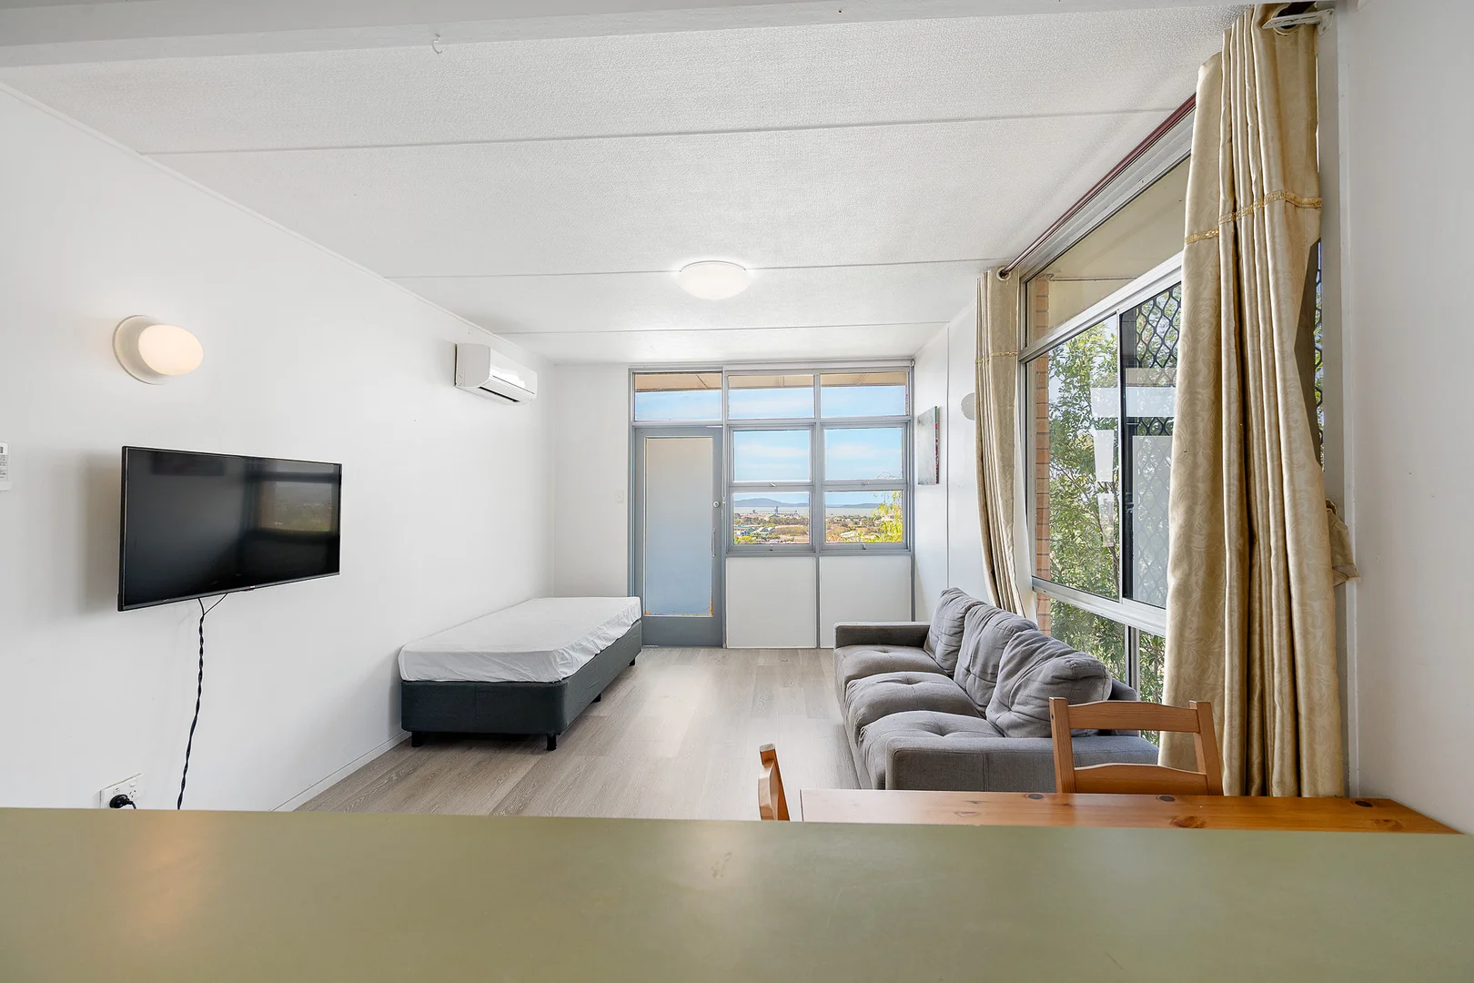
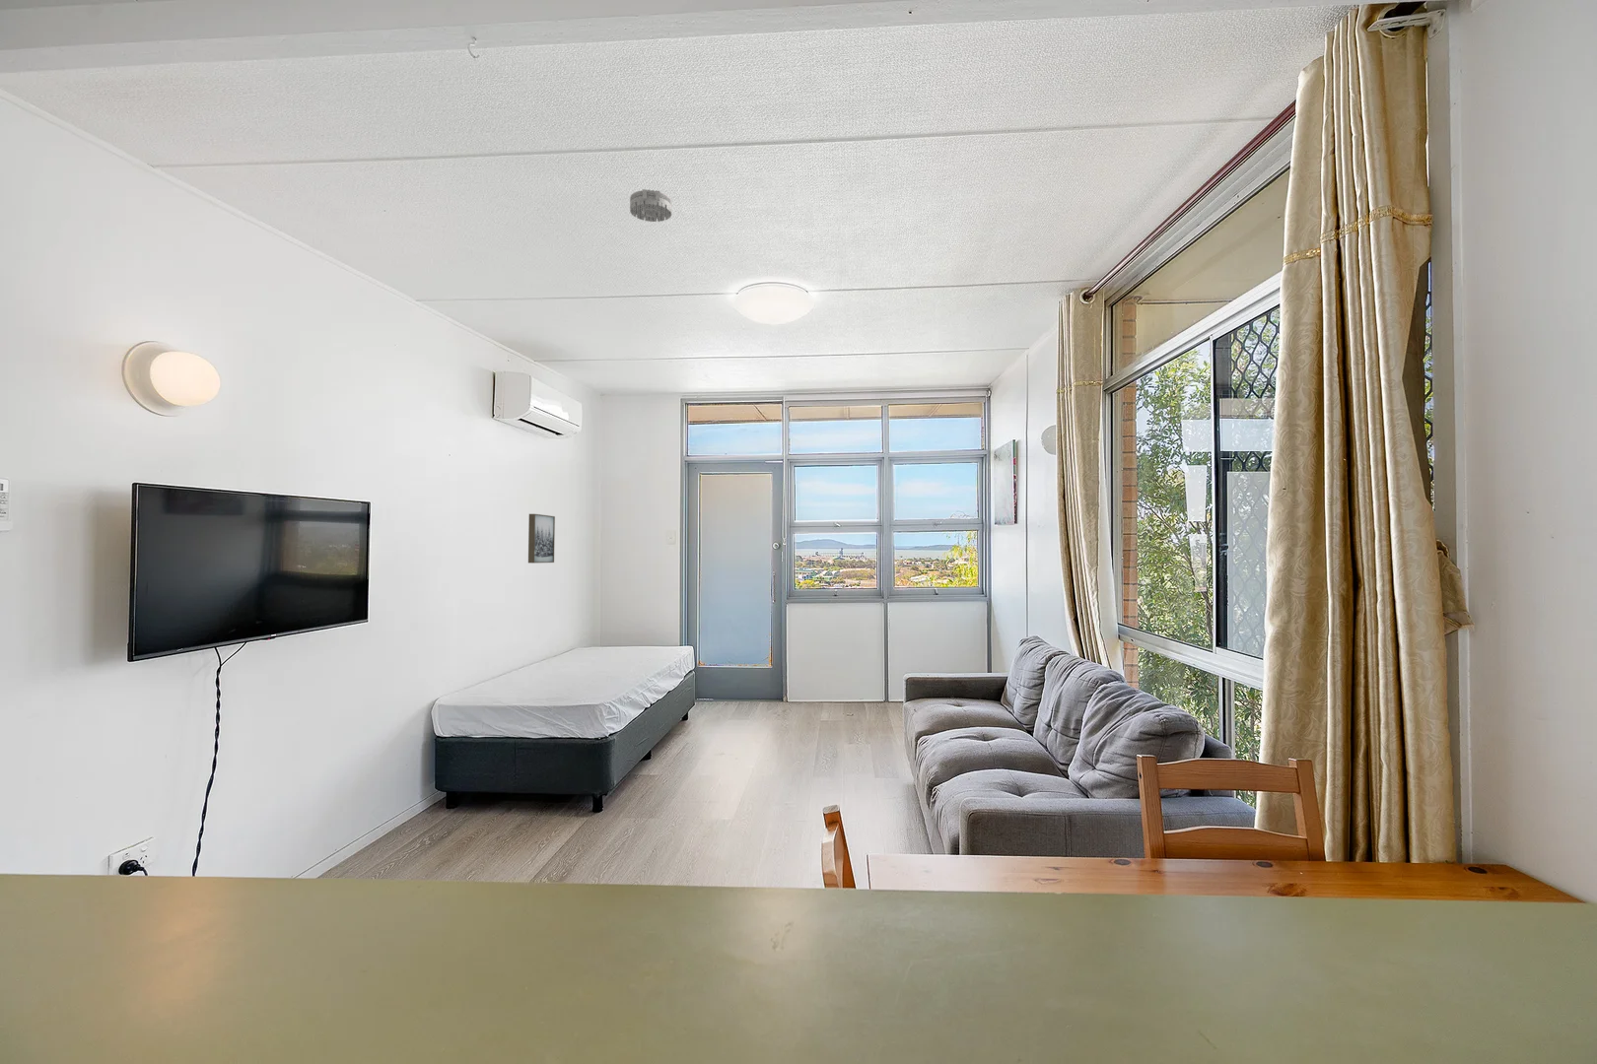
+ wall art (541, 539)
+ smoke detector (651, 205)
